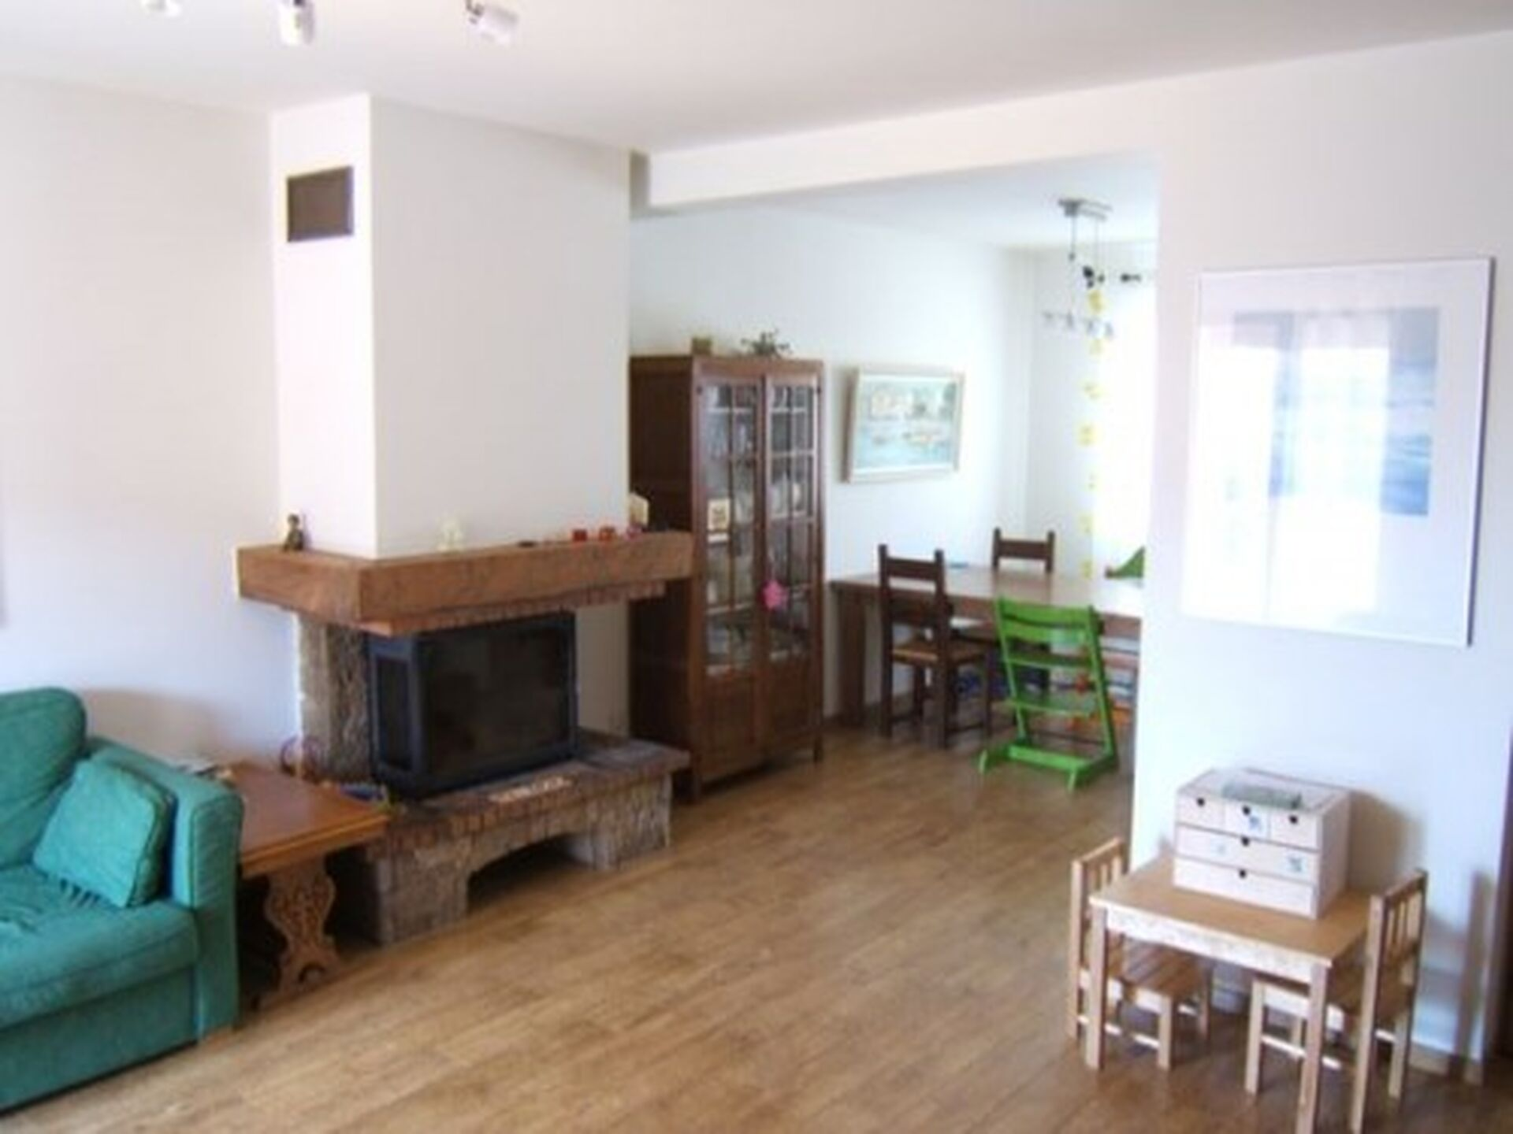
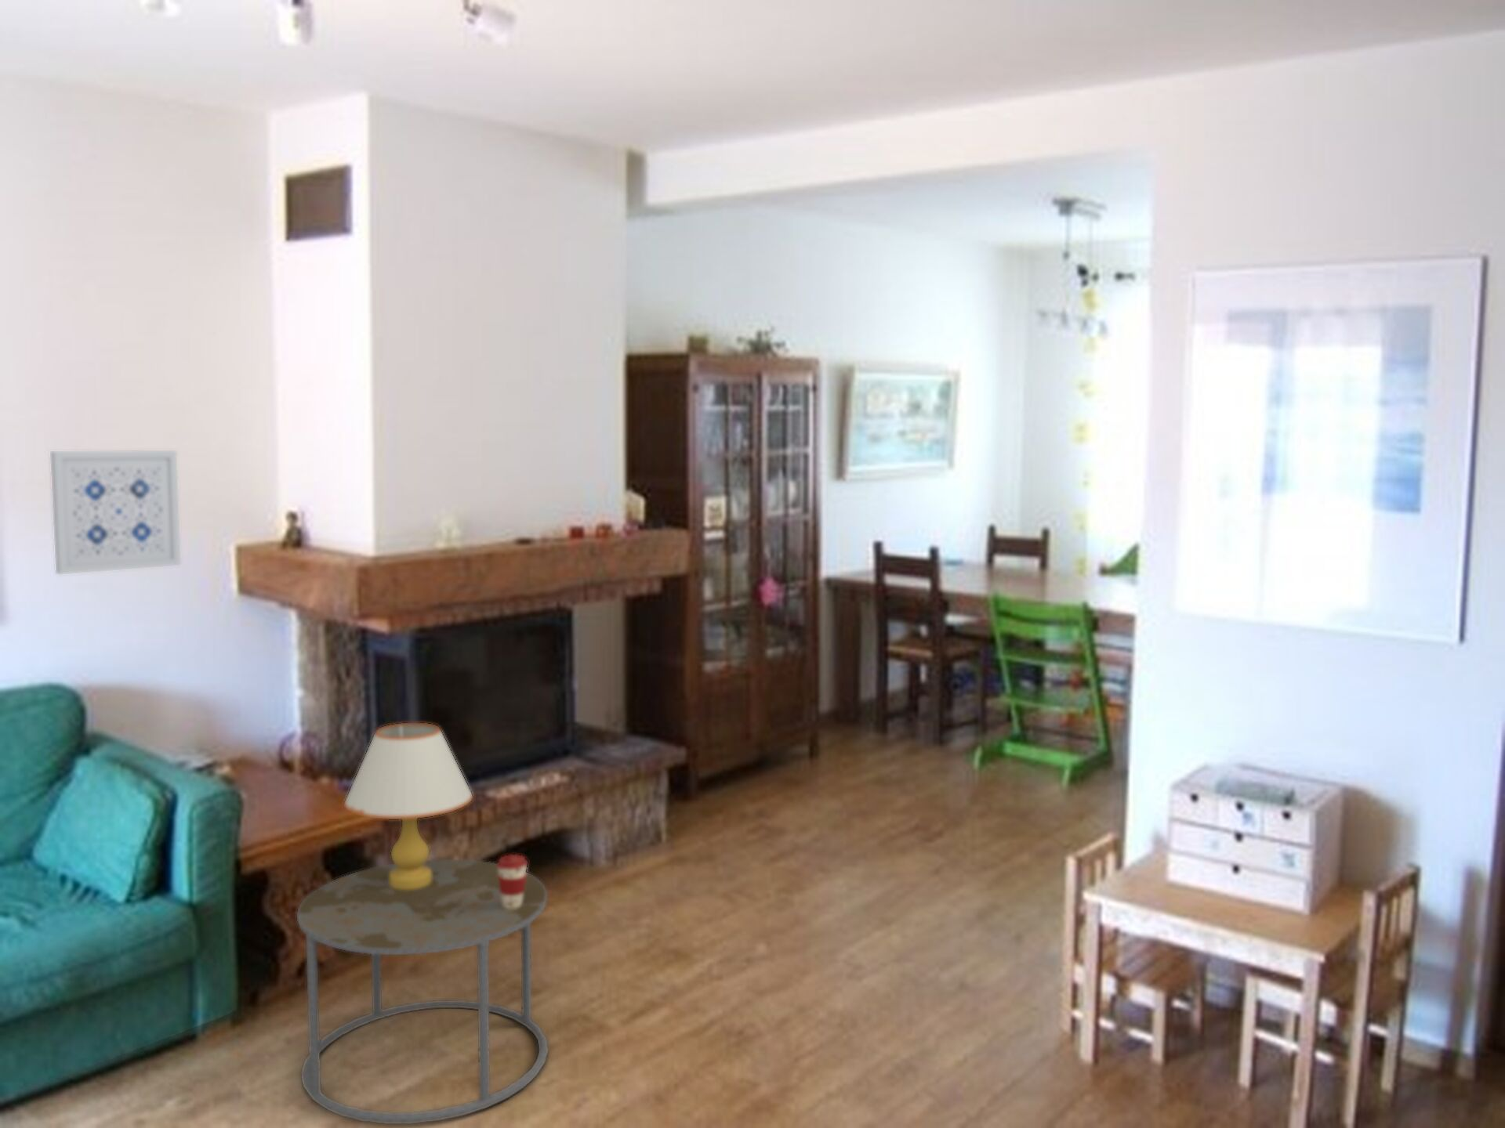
+ wall art (117, 509)
+ side table (425, 1001)
+ table lamp (409, 806)
+ coffee cup (512, 880)
